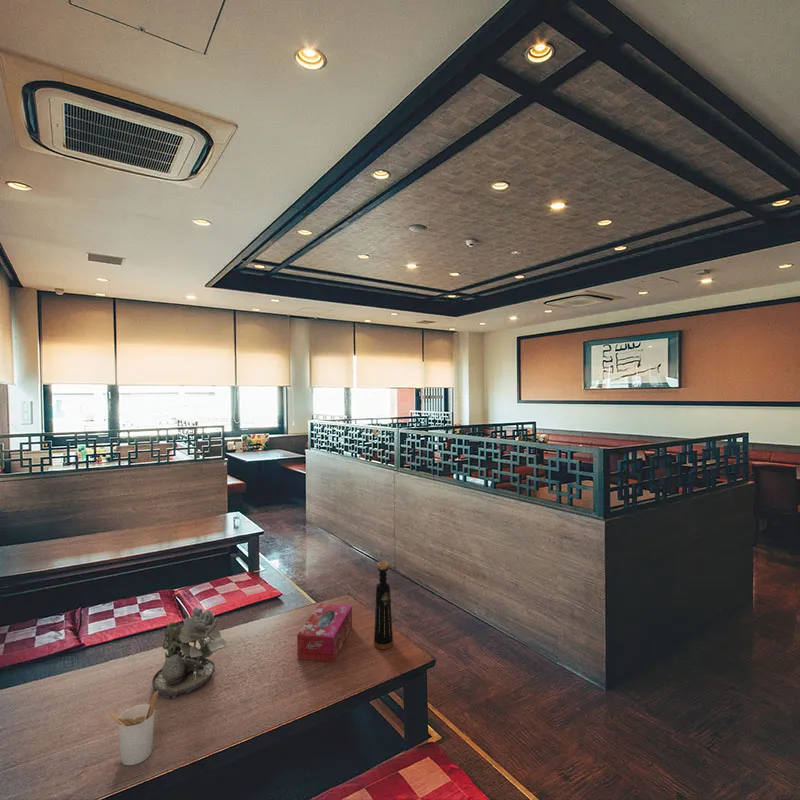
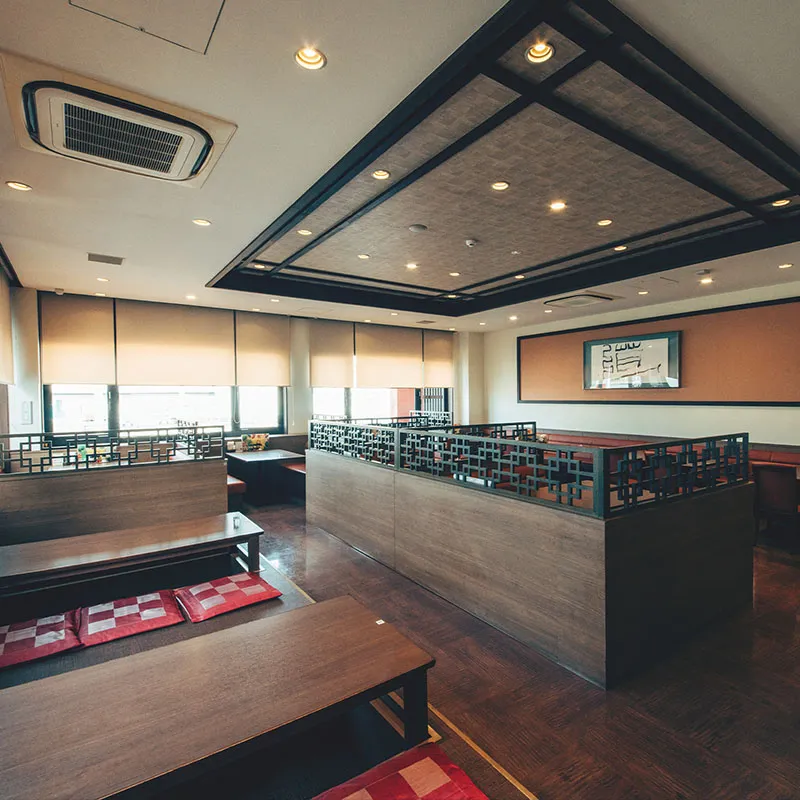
- bottle (383, 604)
- utensil holder (135, 730)
- tissue box (326, 630)
- succulent plant (189, 646)
